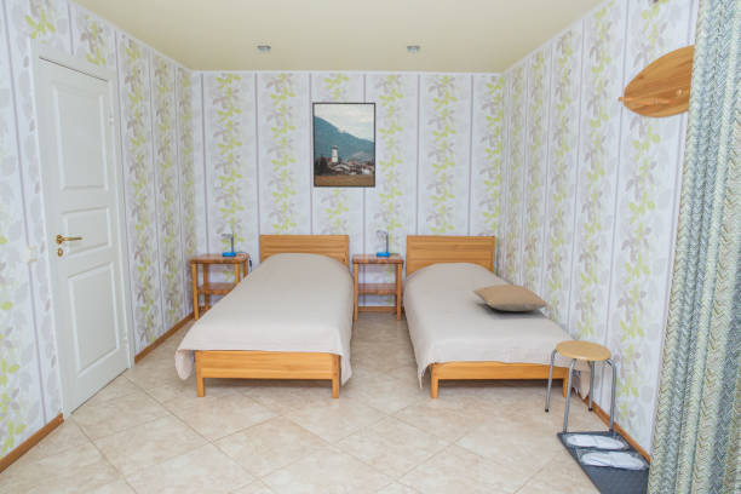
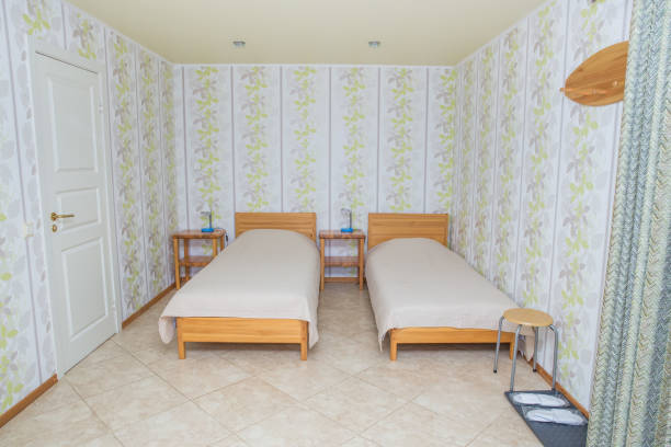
- pillow (507, 297)
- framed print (344, 145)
